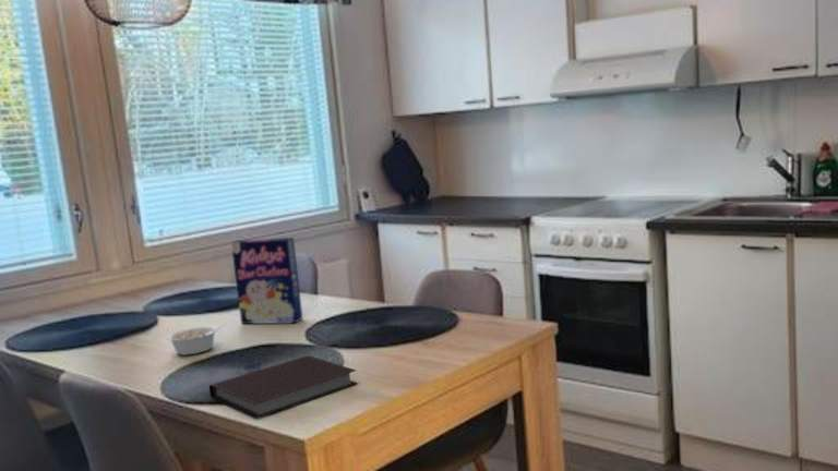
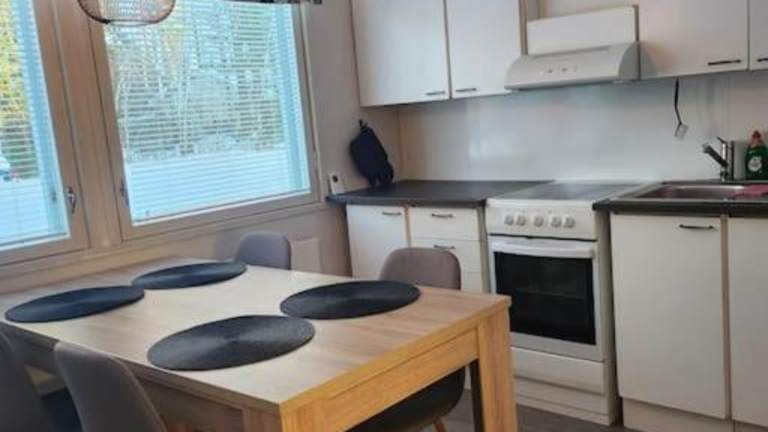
- legume (194, 339)
- cereal box (266, 280)
- notebook (283, 384)
